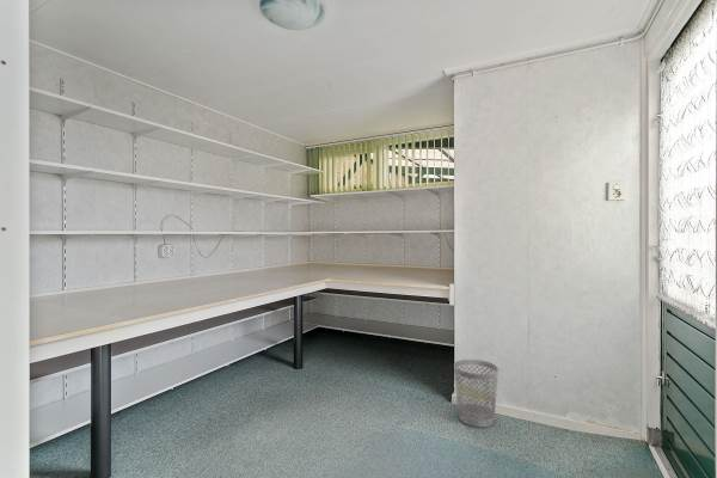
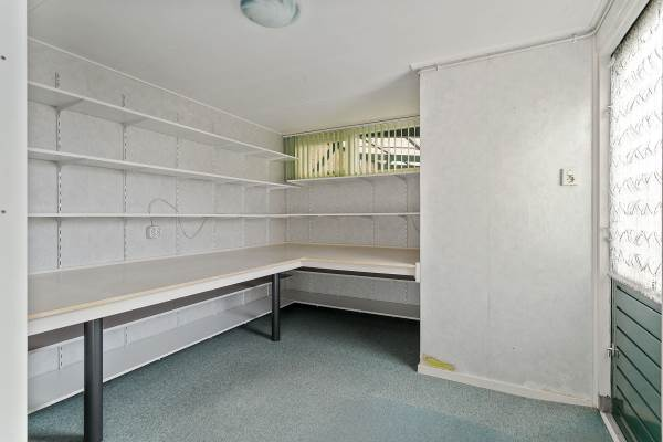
- wastebasket (476, 392)
